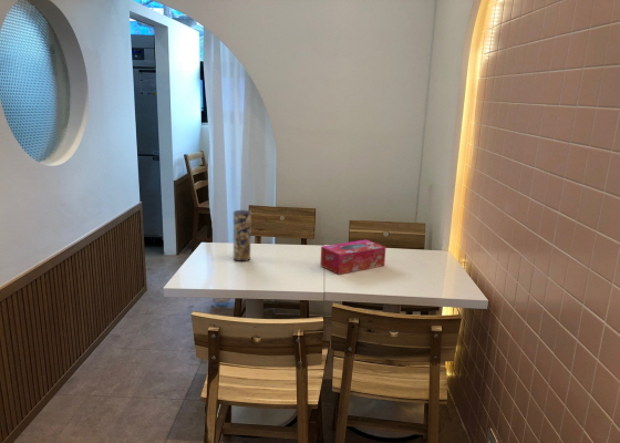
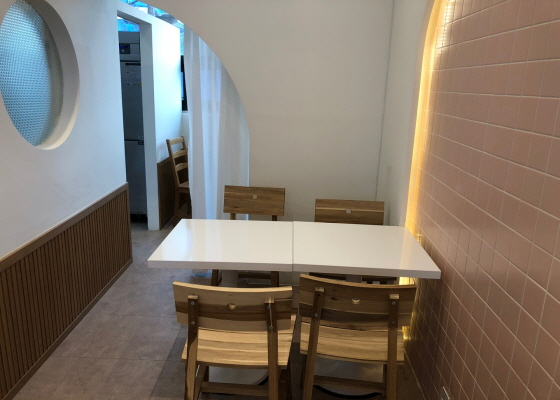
- tissue box (353, 256)
- vase (241, 235)
